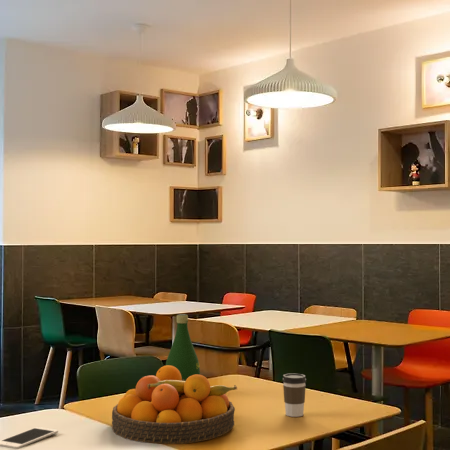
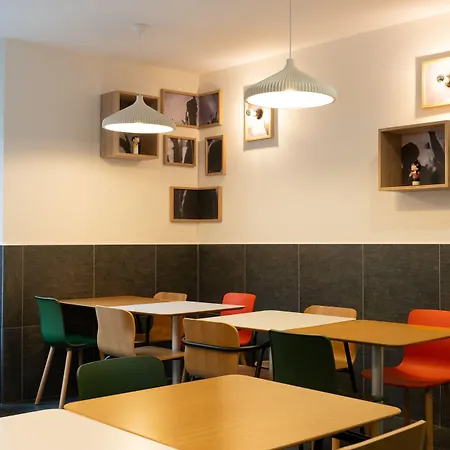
- fruit bowl (173, 398)
- bottle (182, 354)
- coffee cup (294, 395)
- cell phone (27, 437)
